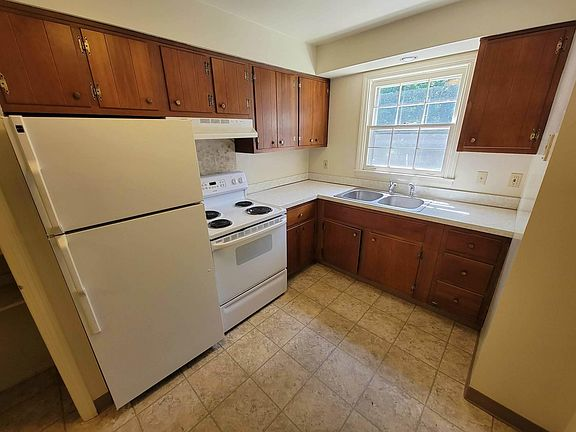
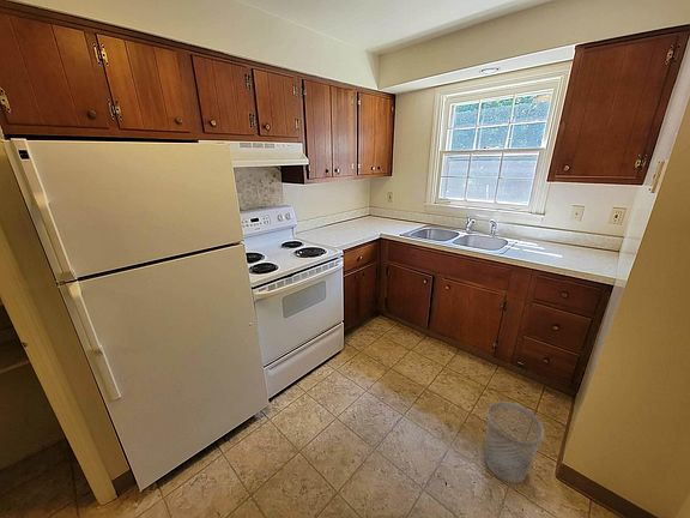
+ wastebasket (509, 442)
